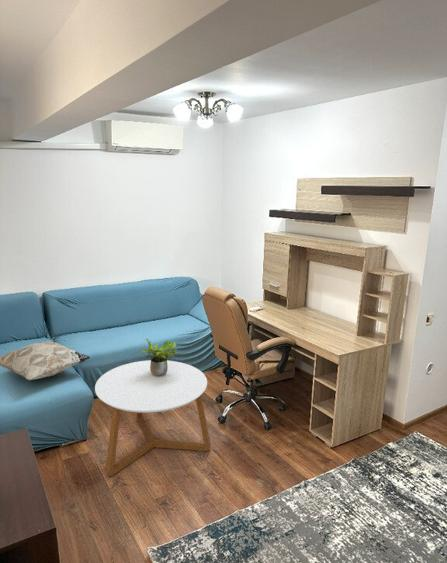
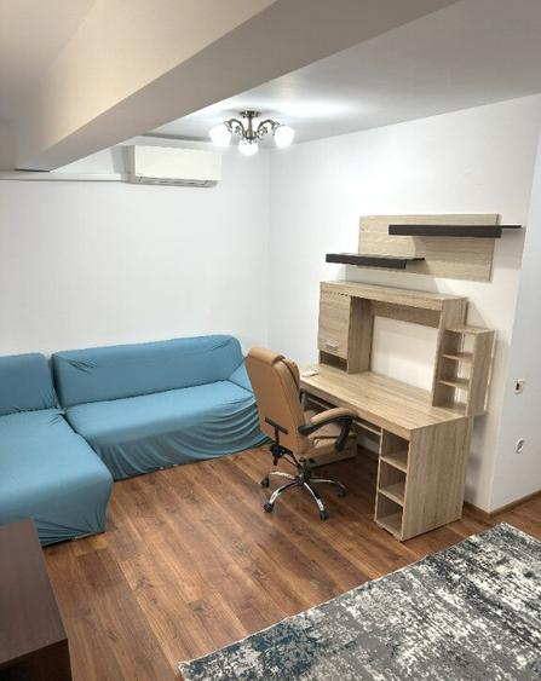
- potted plant (160, 356)
- decorative pillow (42, 359)
- coffee table (149, 412)
